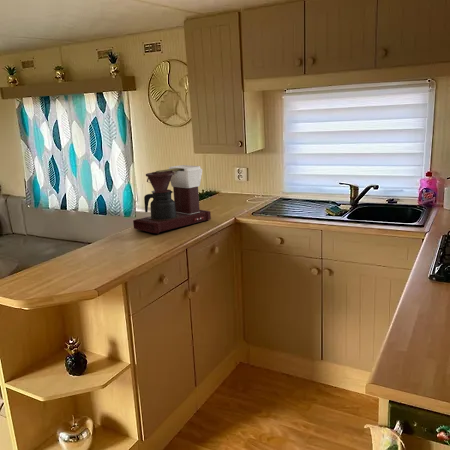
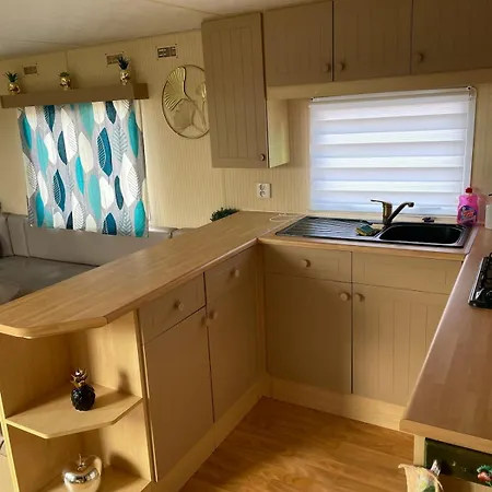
- coffee maker (170, 197)
